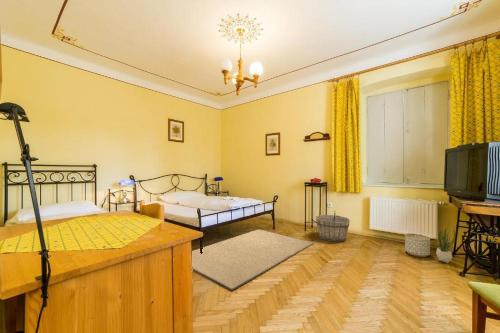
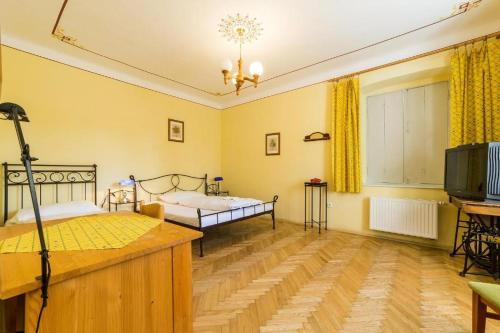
- potted plant (445, 244)
- planter (417, 245)
- rug (249, 250)
- wooden bucket (332, 224)
